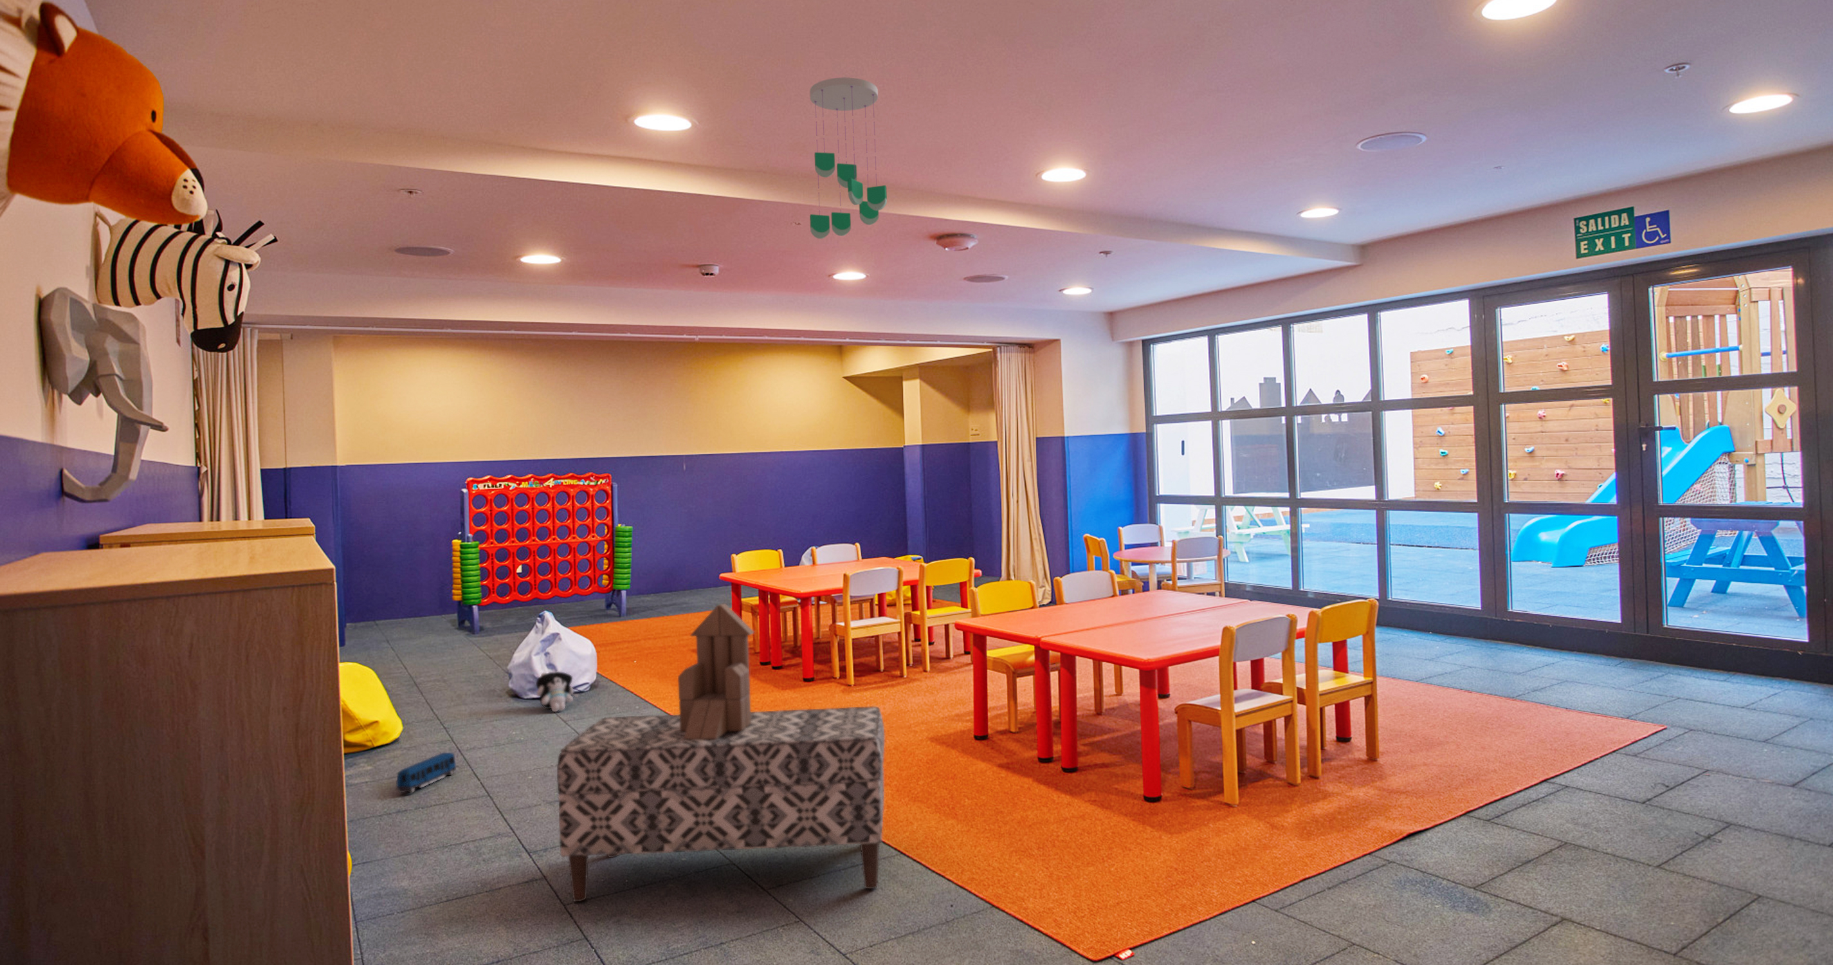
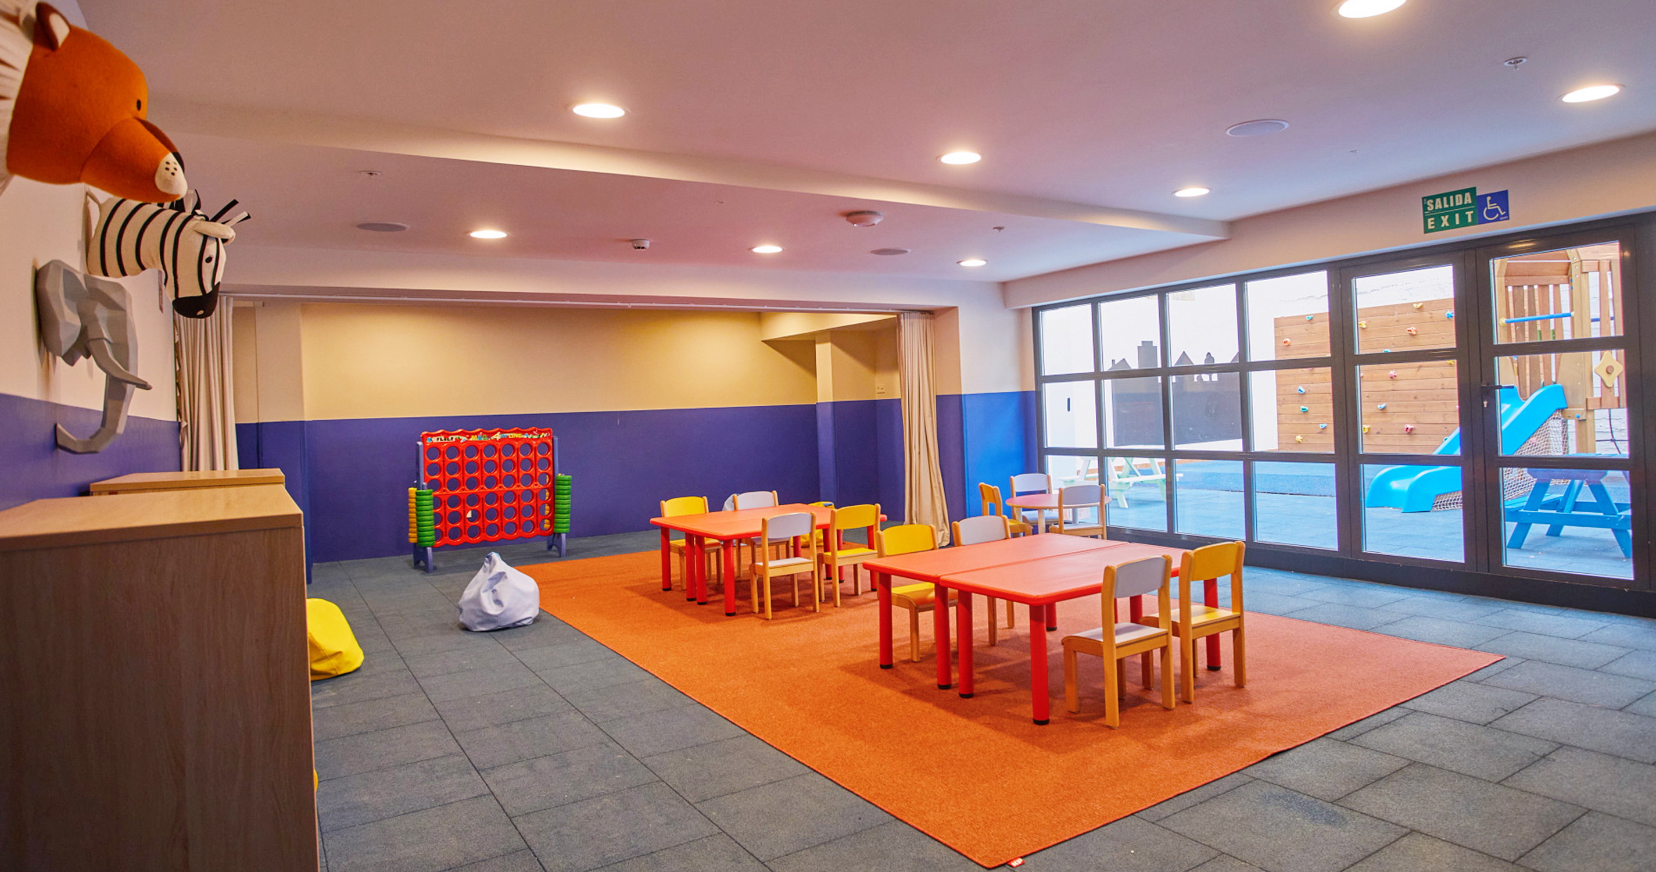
- ceiling mobile (846, 162)
- bench (732, 799)
- plush toy (556, 690)
- toy train (427, 772)
- toy blocks (712, 668)
